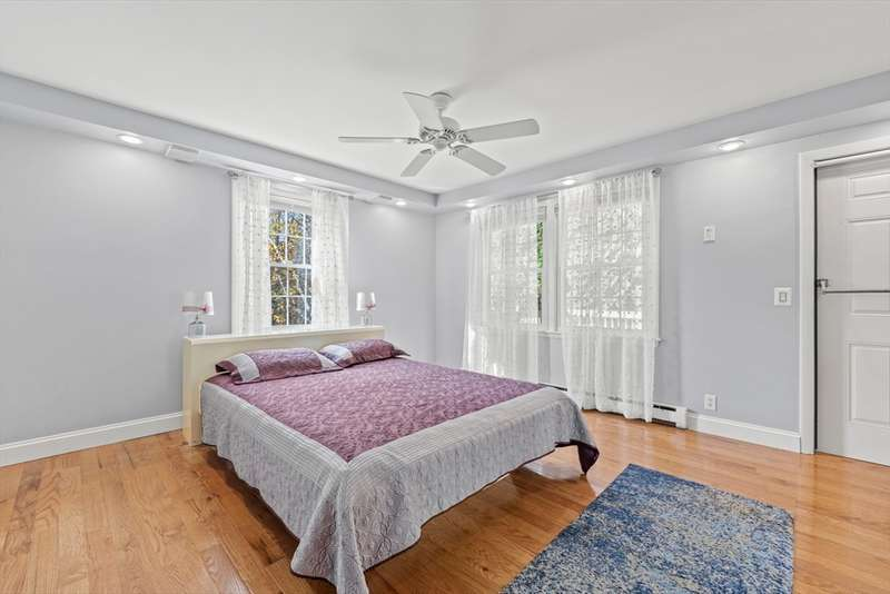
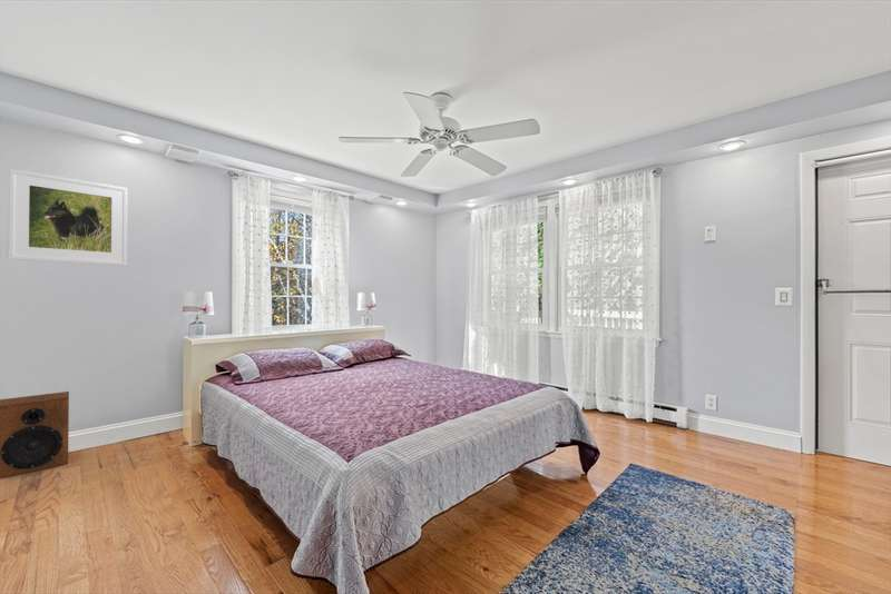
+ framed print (72, 220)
+ speaker (33, 432)
